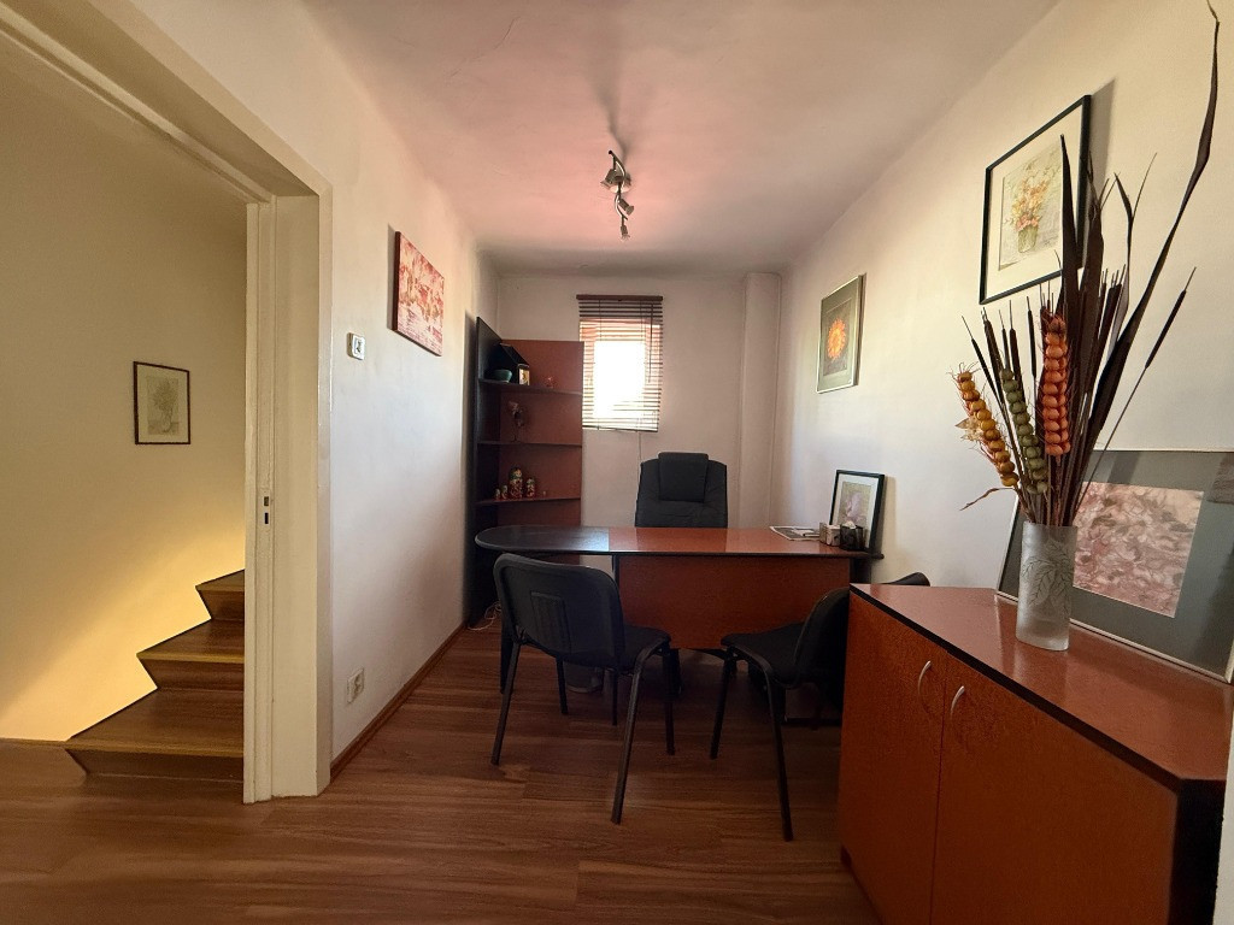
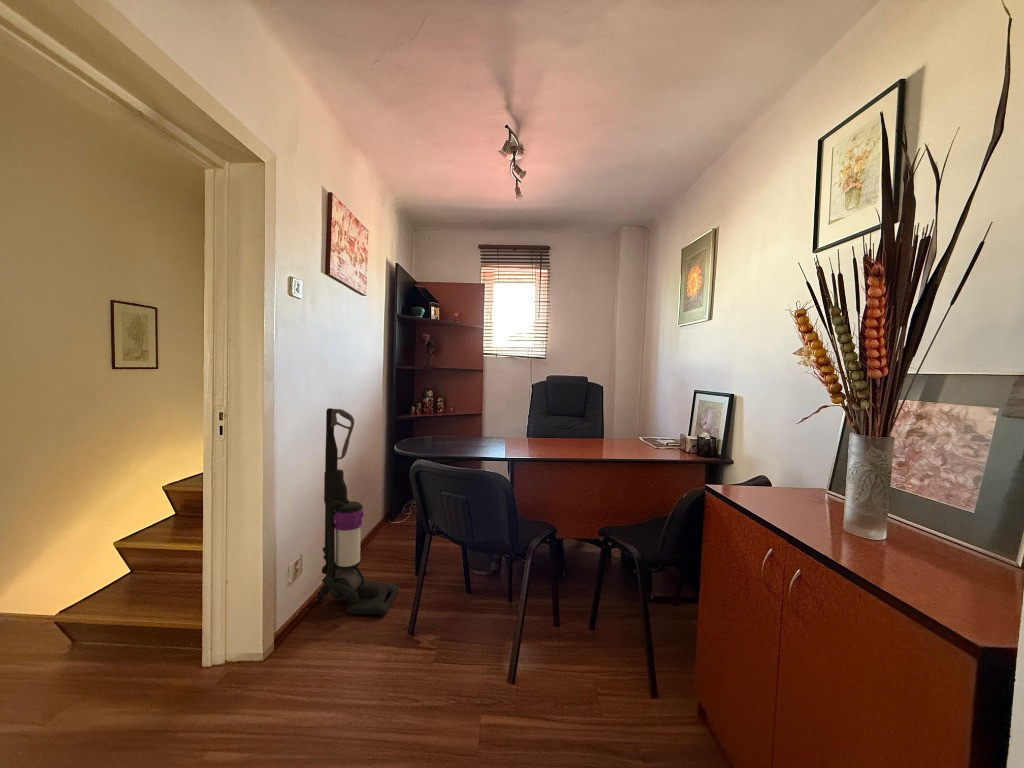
+ vacuum cleaner (355, 506)
